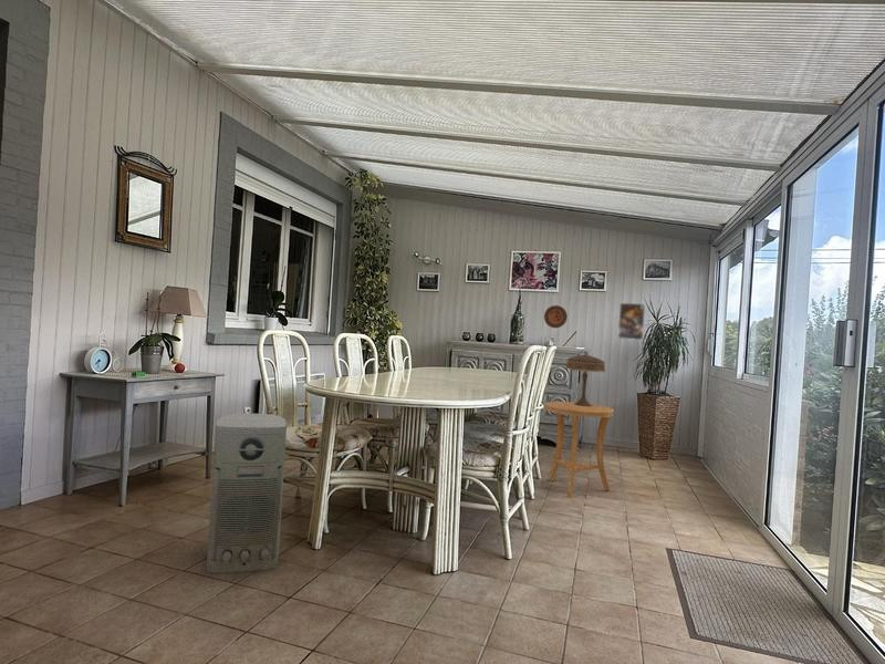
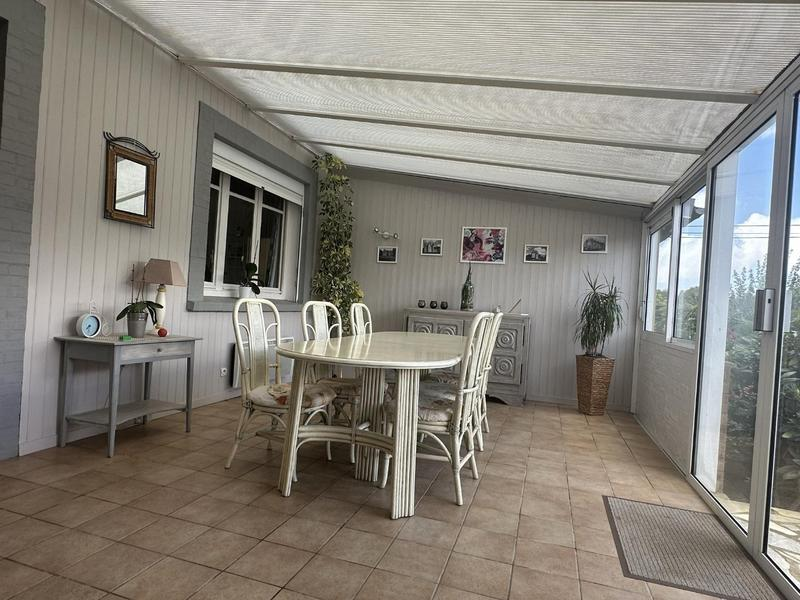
- side table (575, 447)
- decorative plate (555, 317)
- table lamp (584, 377)
- air purifier (248, 487)
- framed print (631, 321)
